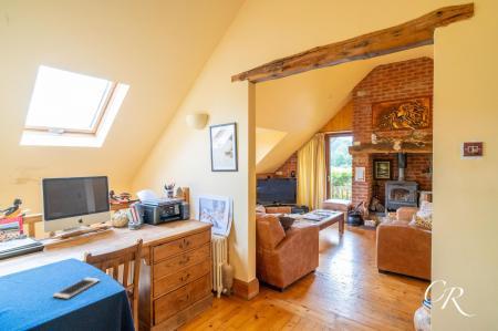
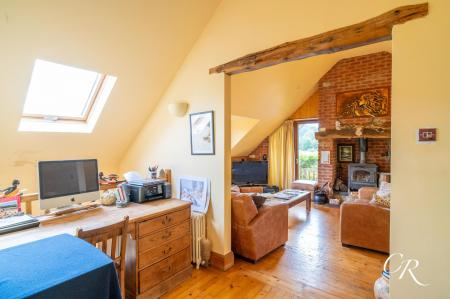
- cell phone (77, 287)
